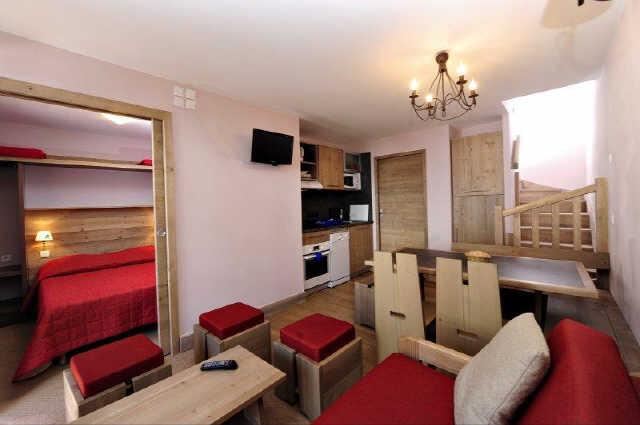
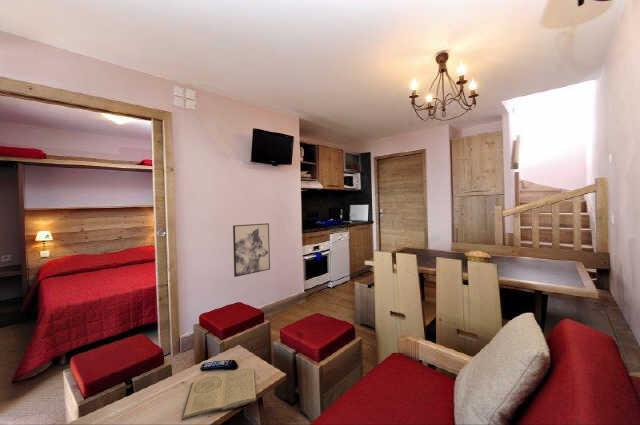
+ book (222, 389)
+ wall art (252, 248)
